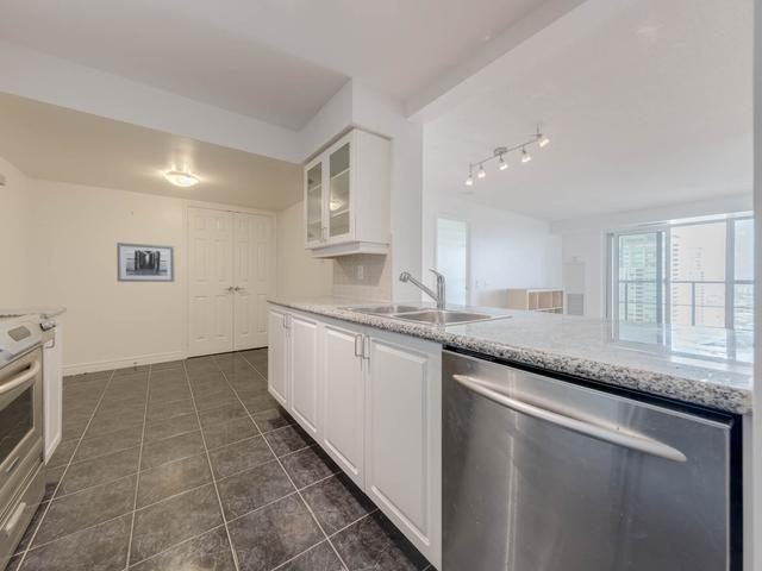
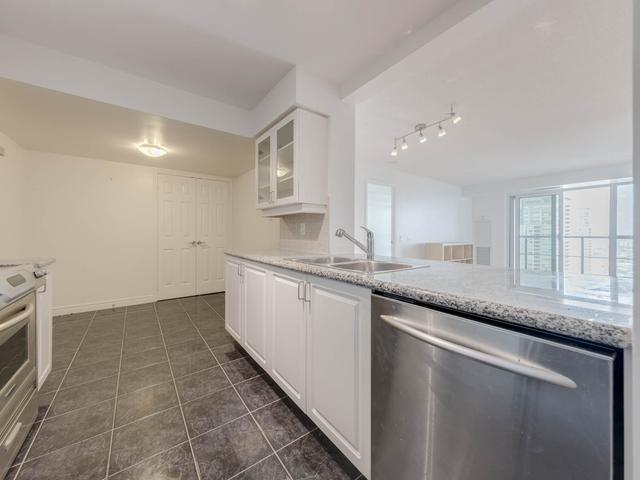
- wall art (146, 263)
